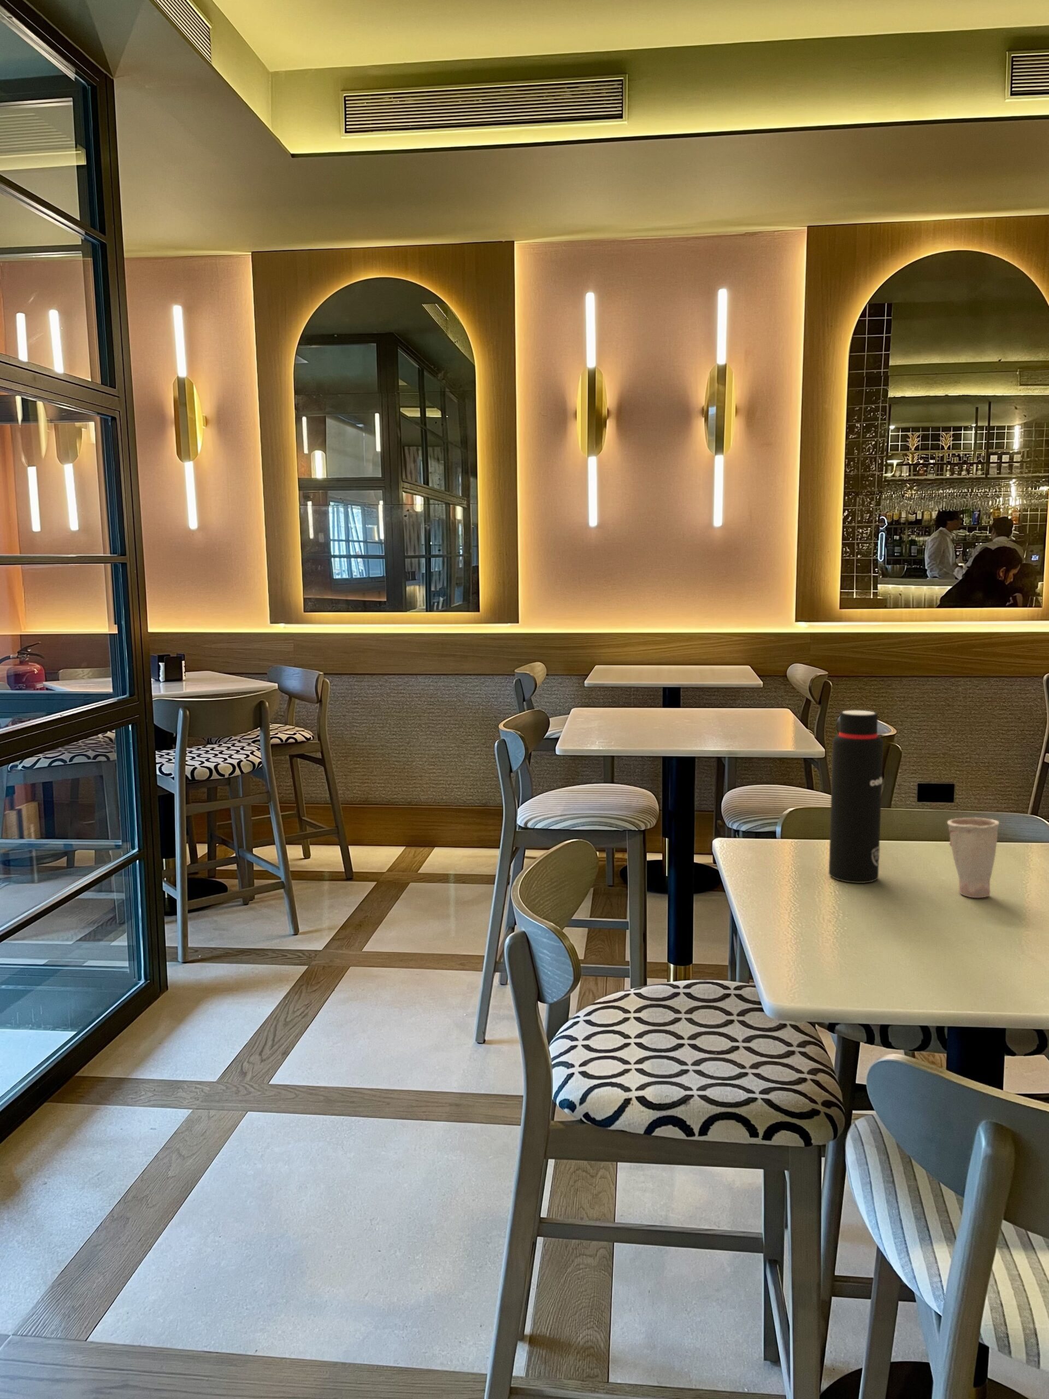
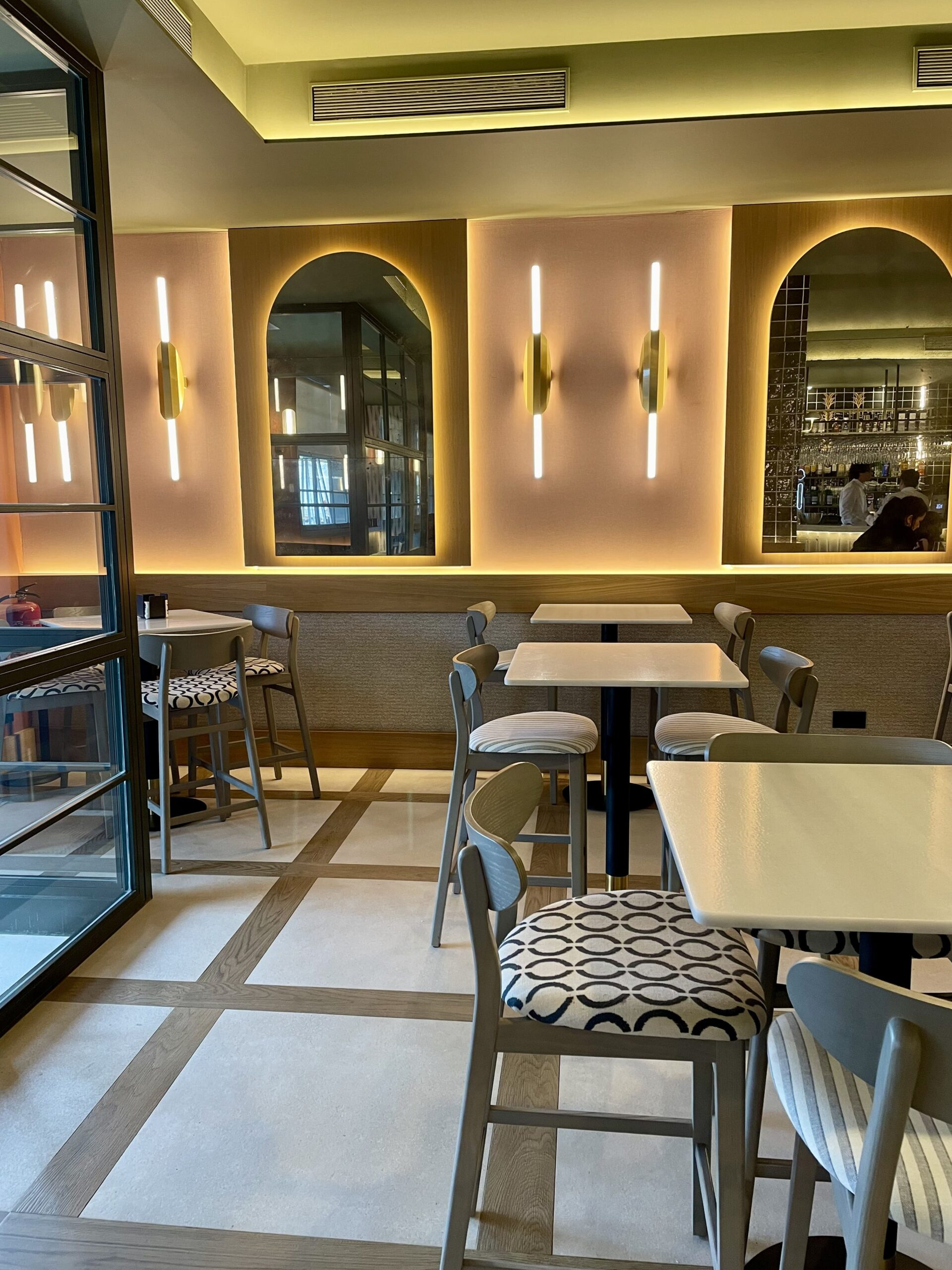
- water bottle (858, 794)
- cup (972, 856)
